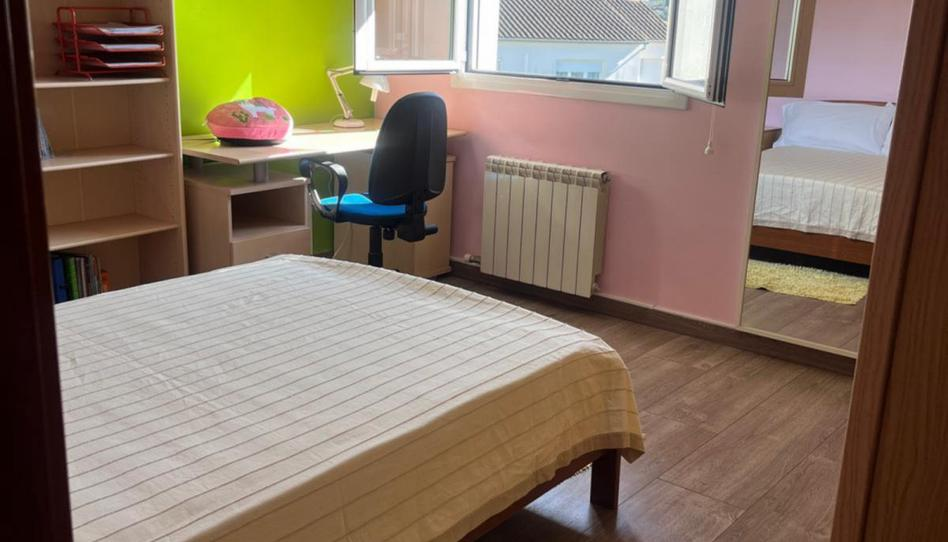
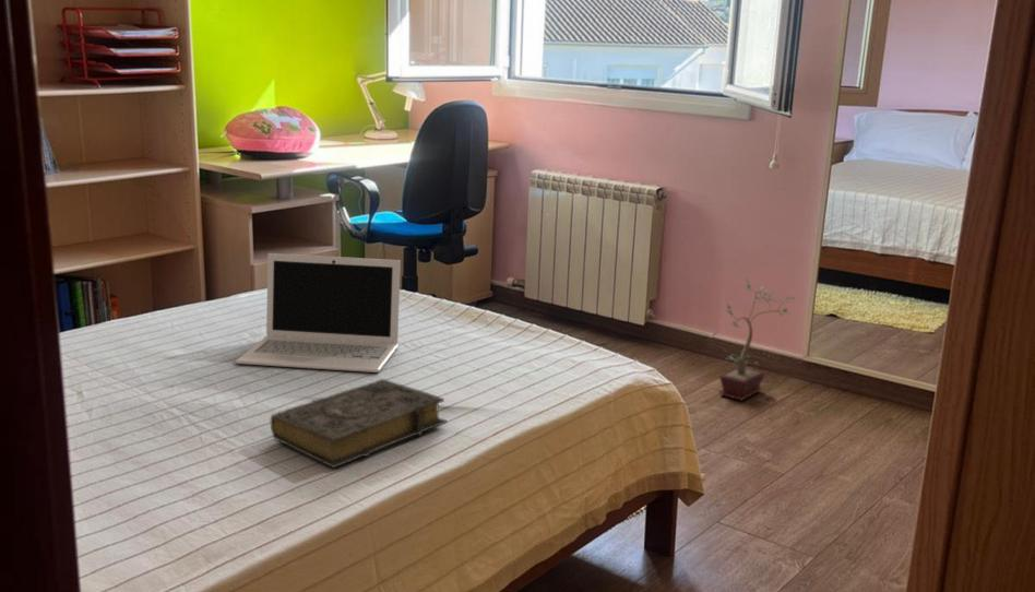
+ potted plant (751, 335)
+ laptop (320, 310)
+ book (360, 418)
